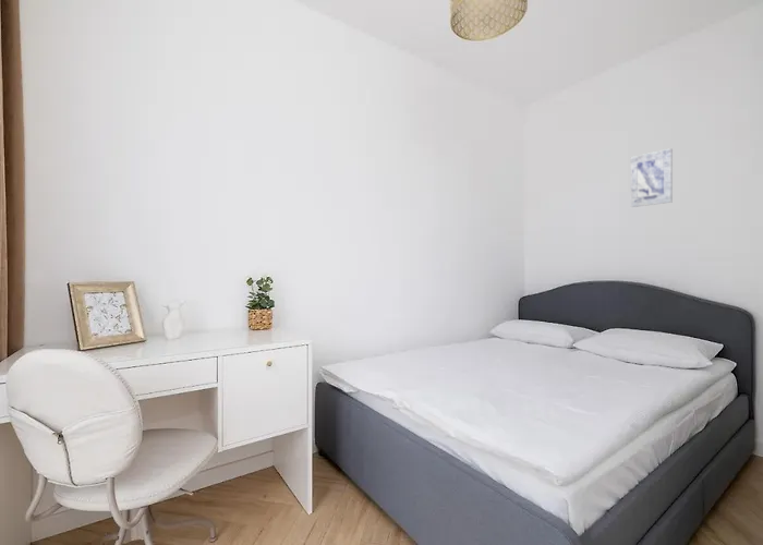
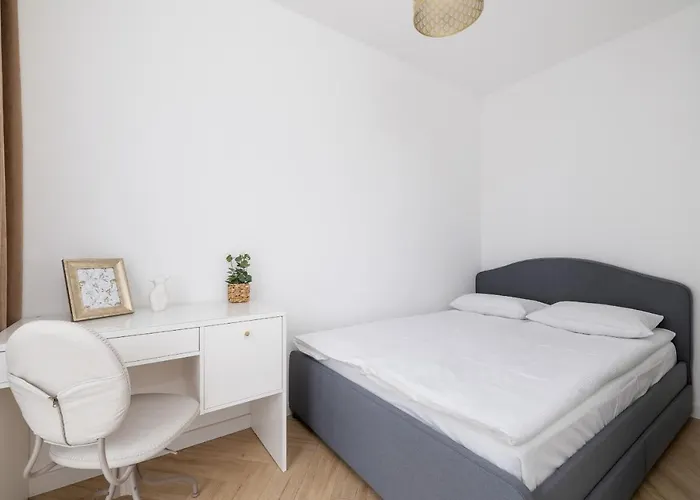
- wall art (651, 179)
